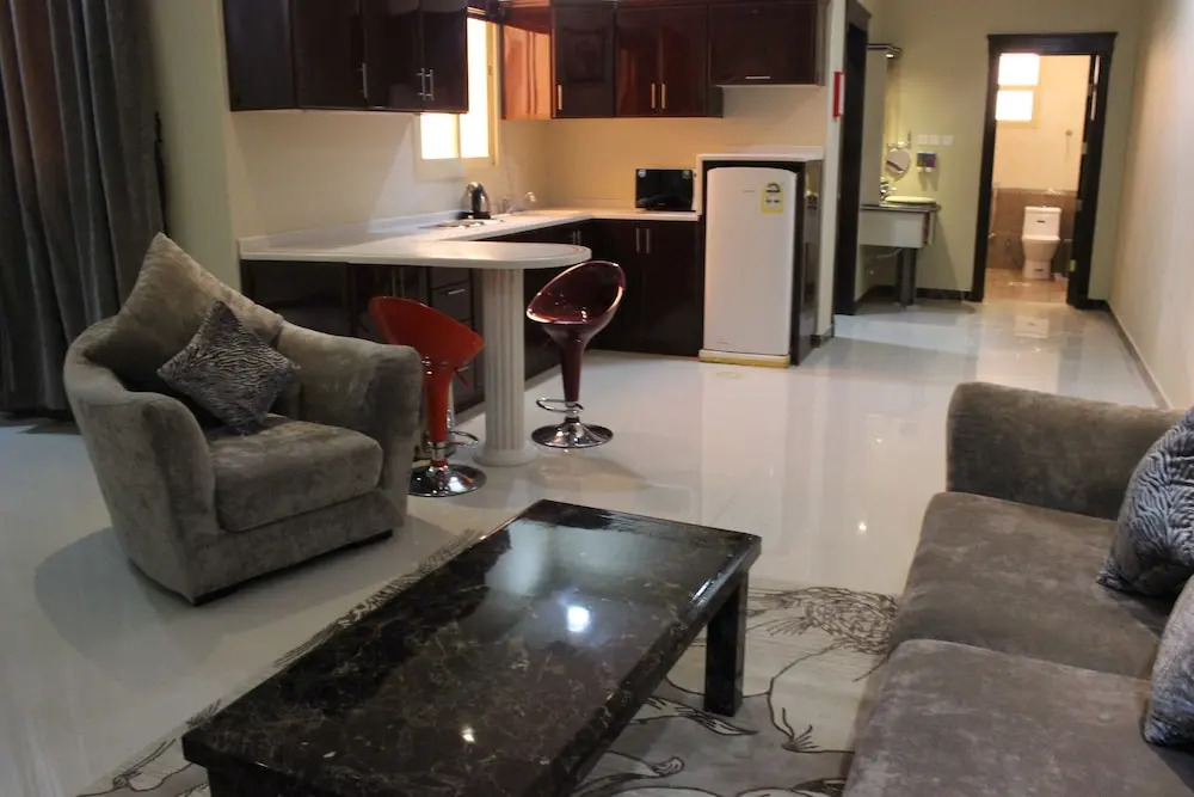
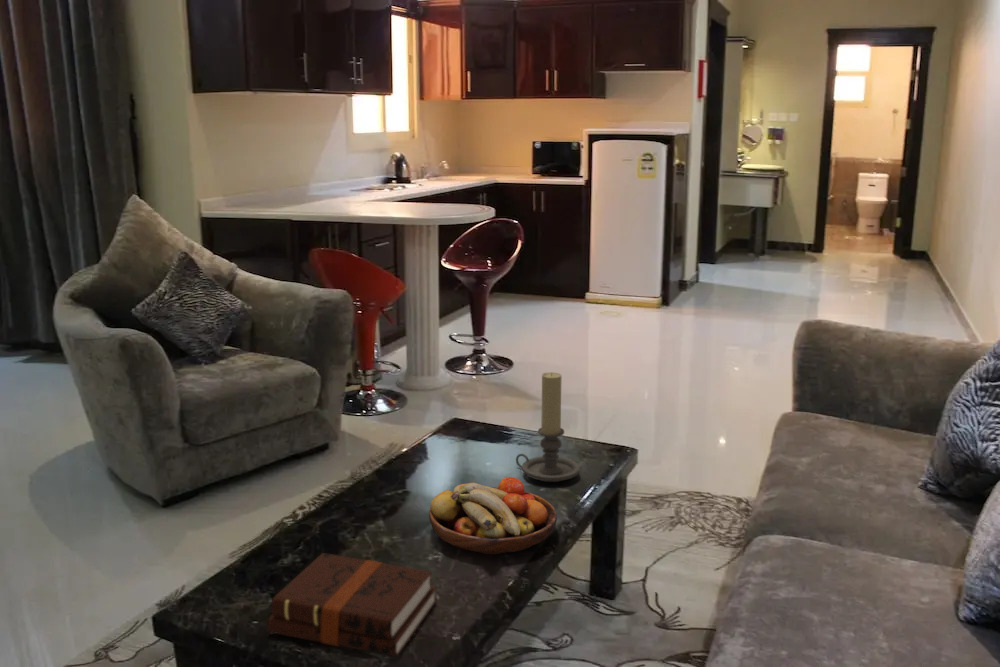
+ hardback book (354, 601)
+ candle holder (546, 423)
+ fruit bowl (493, 507)
